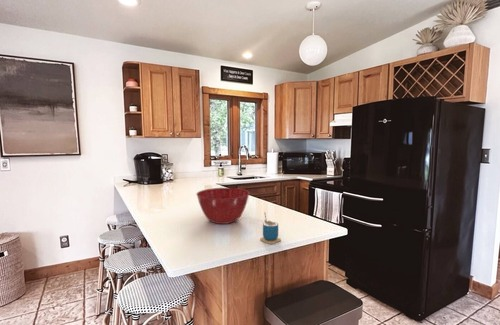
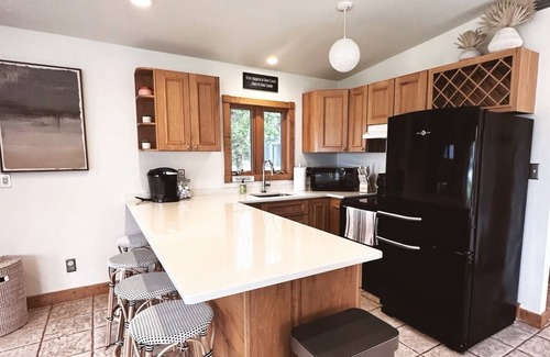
- cup (270, 226)
- mixing bowl (223, 206)
